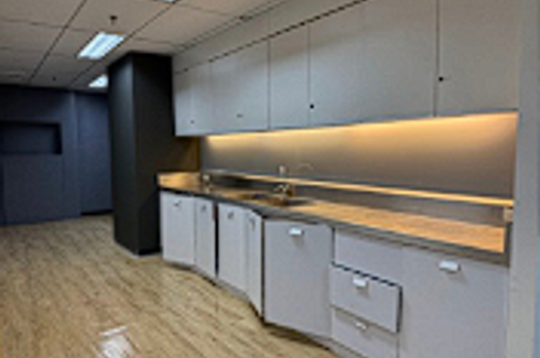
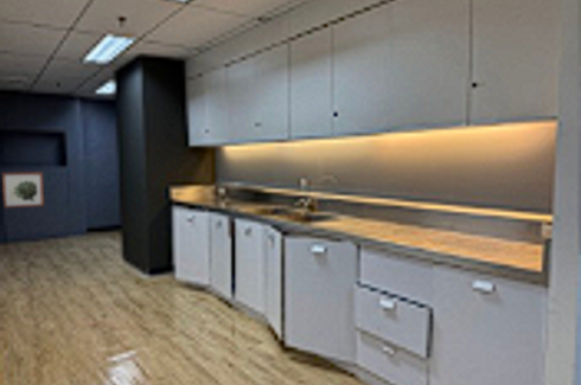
+ wall art (23, 190)
